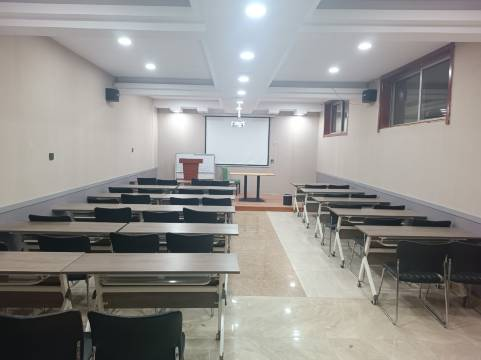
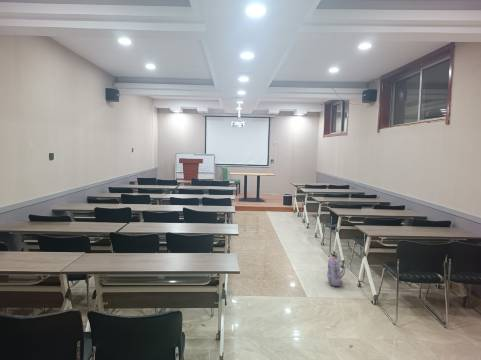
+ backpack (336, 269)
